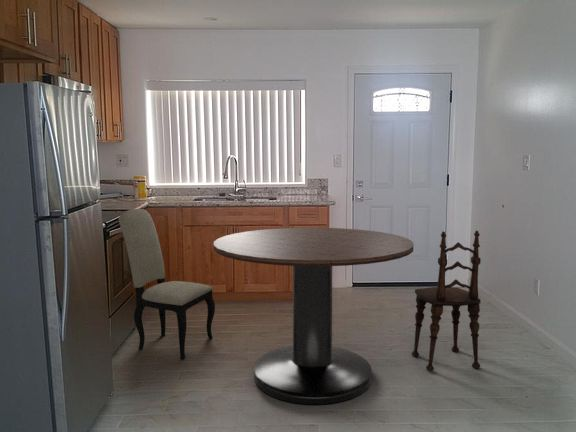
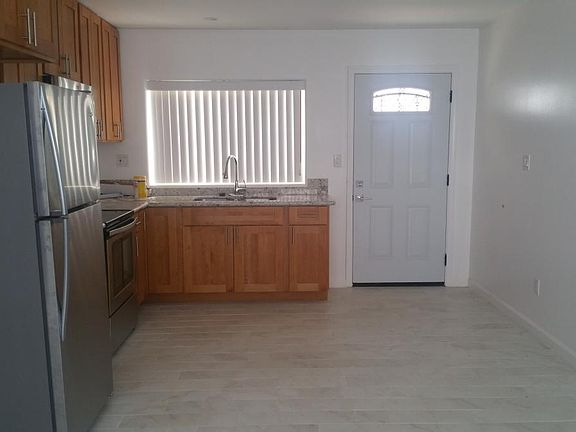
- dining table (312, 309)
- dining chair (170, 281)
- dining chair (446, 295)
